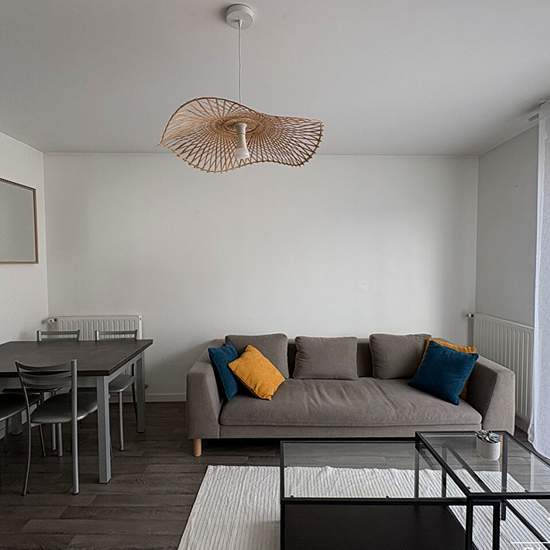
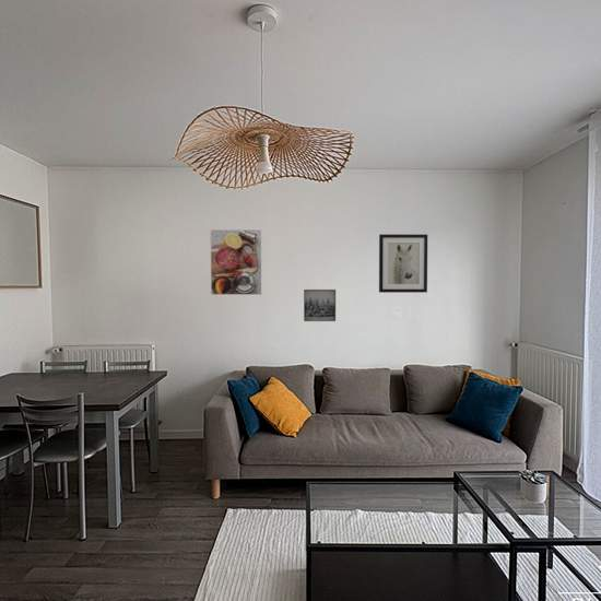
+ wall art (319, 305)
+ wall art (403, 263)
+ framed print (236, 262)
